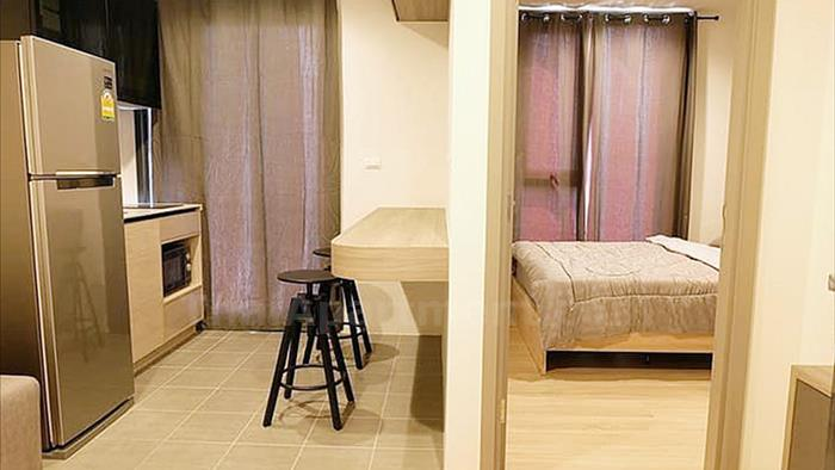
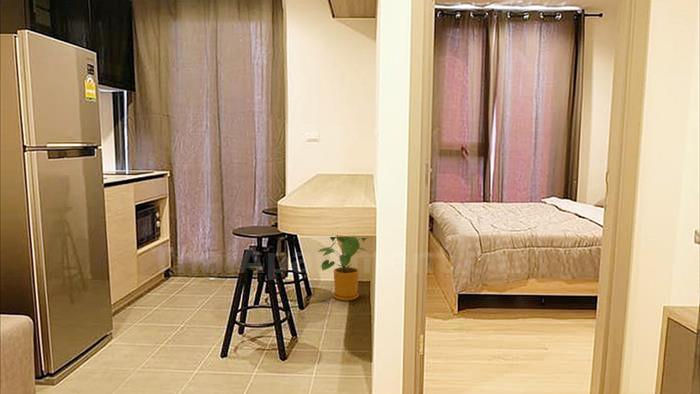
+ house plant (344, 262)
